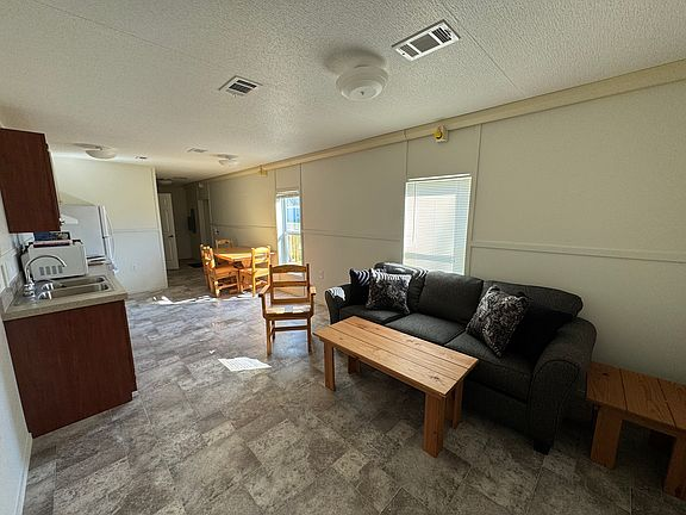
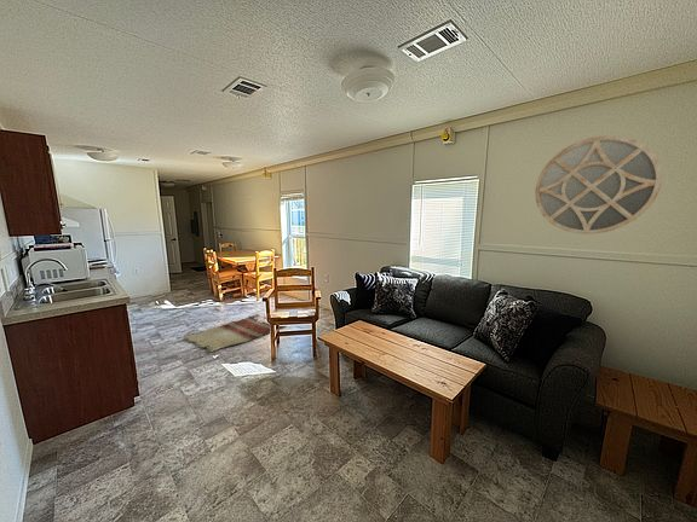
+ saddle blanket (238, 330)
+ home mirror (591, 186)
